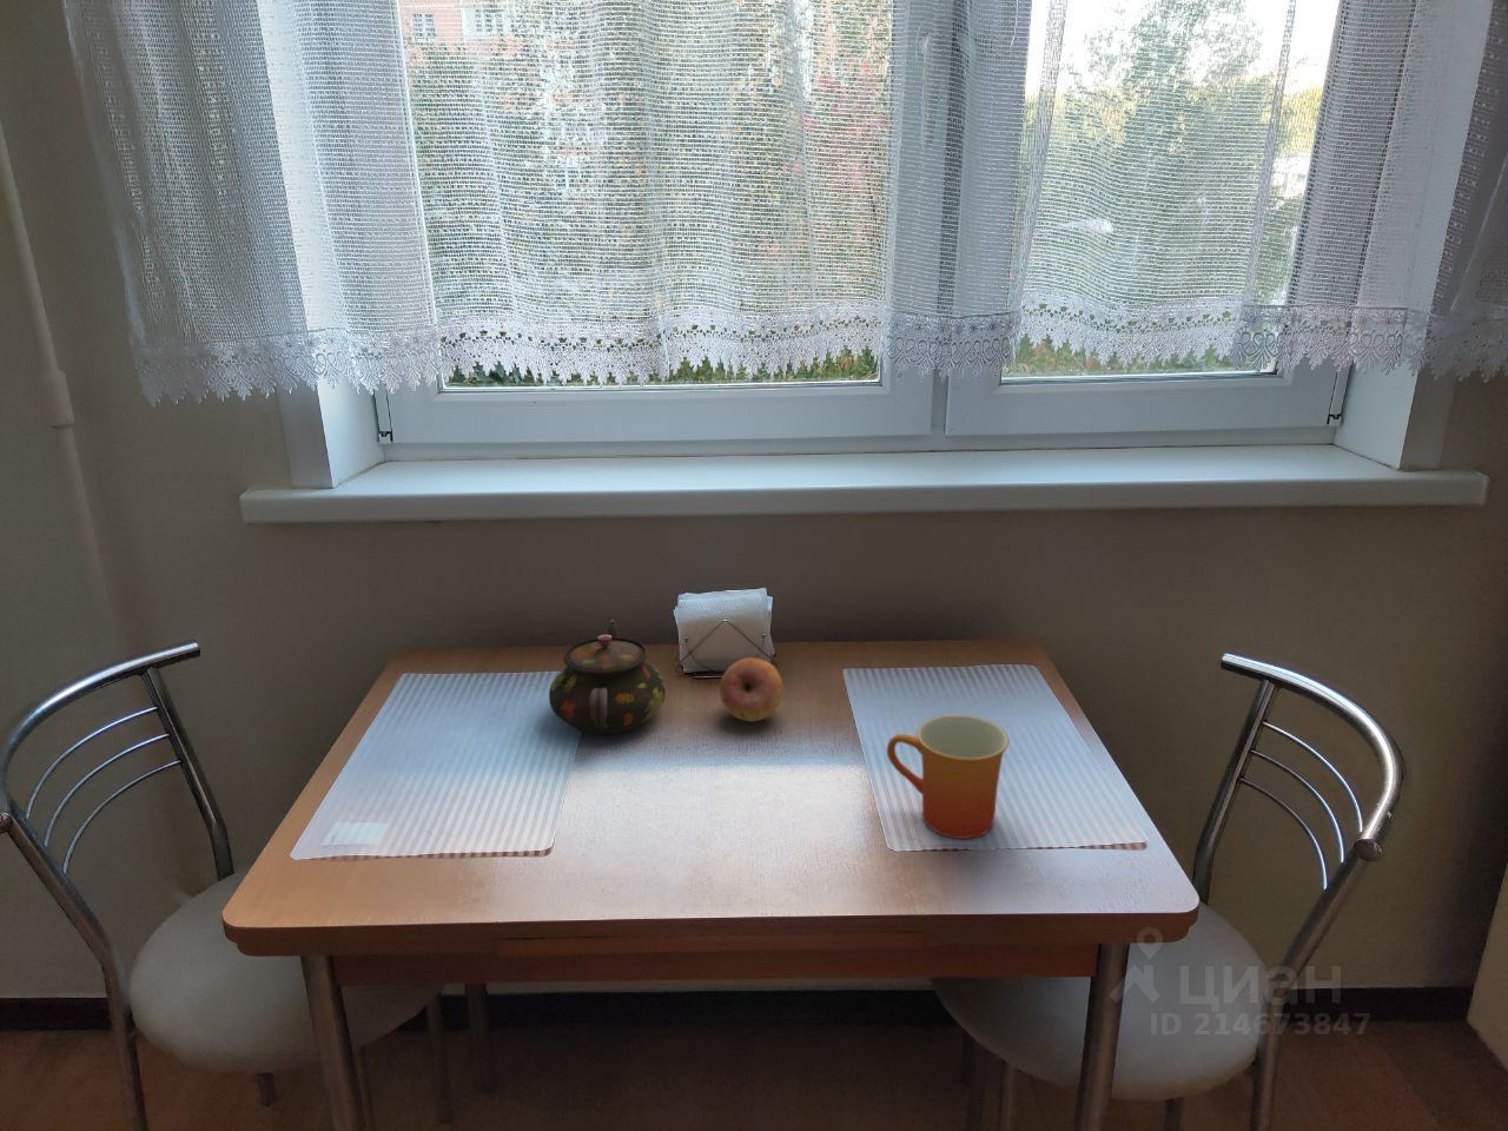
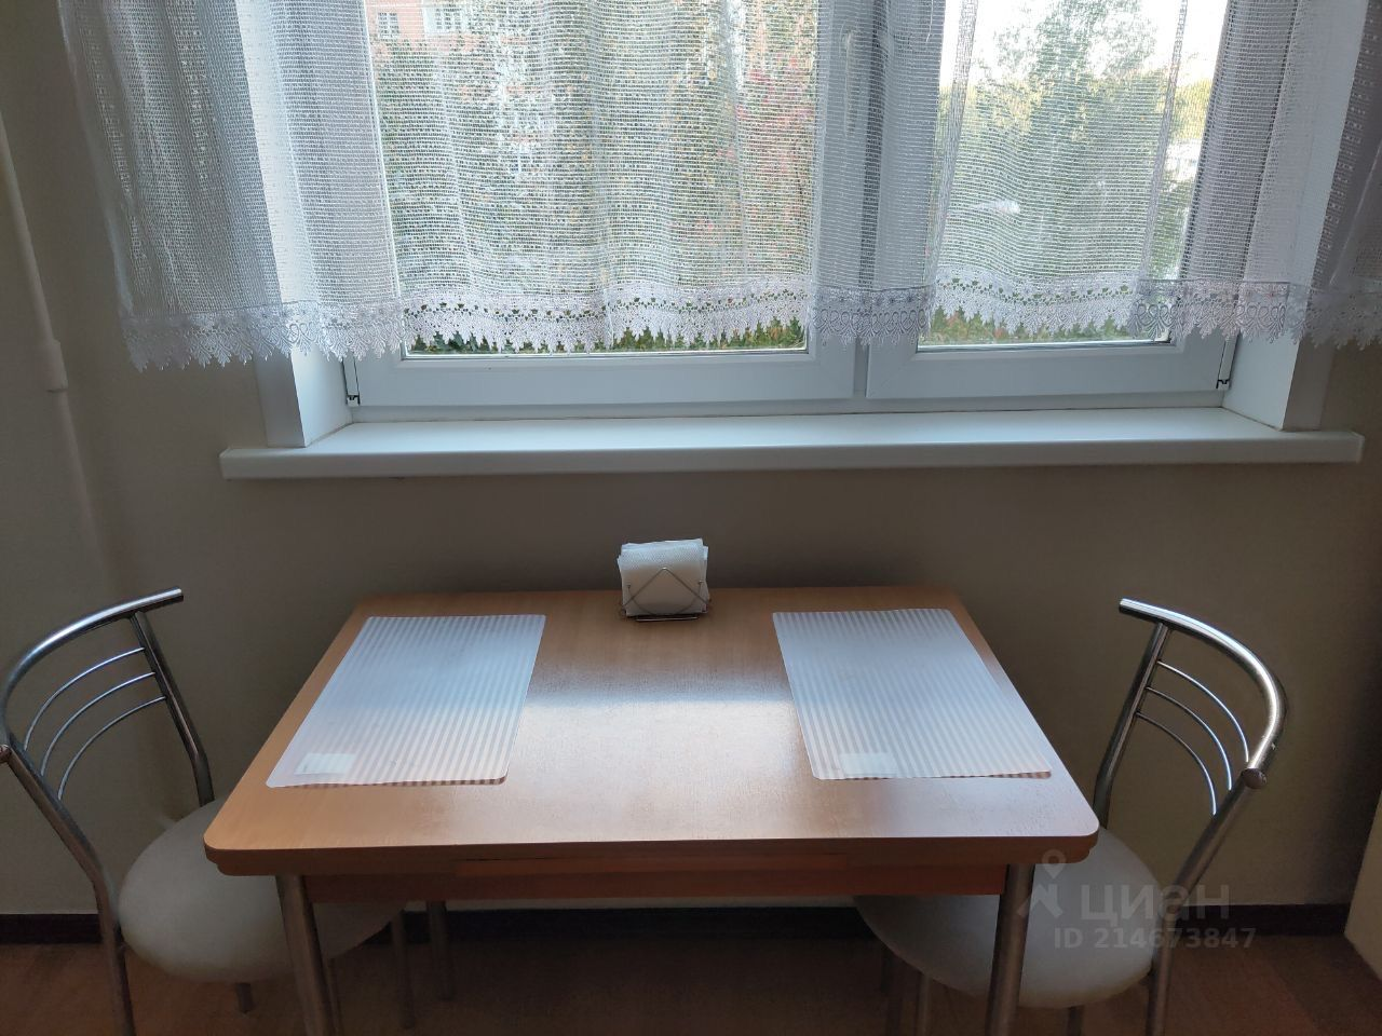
- teapot (607, 675)
- fruit (752, 688)
- mug (949, 777)
